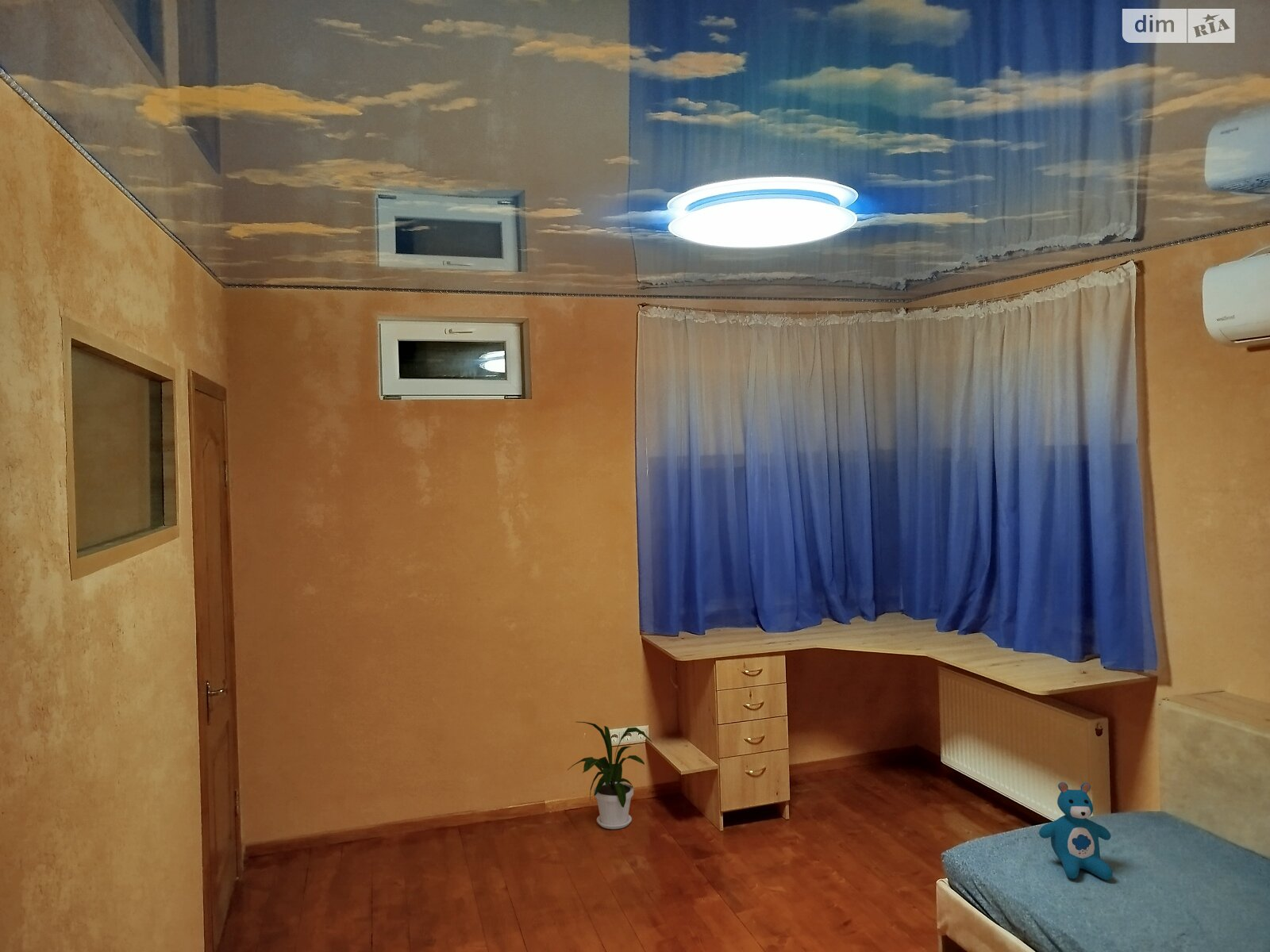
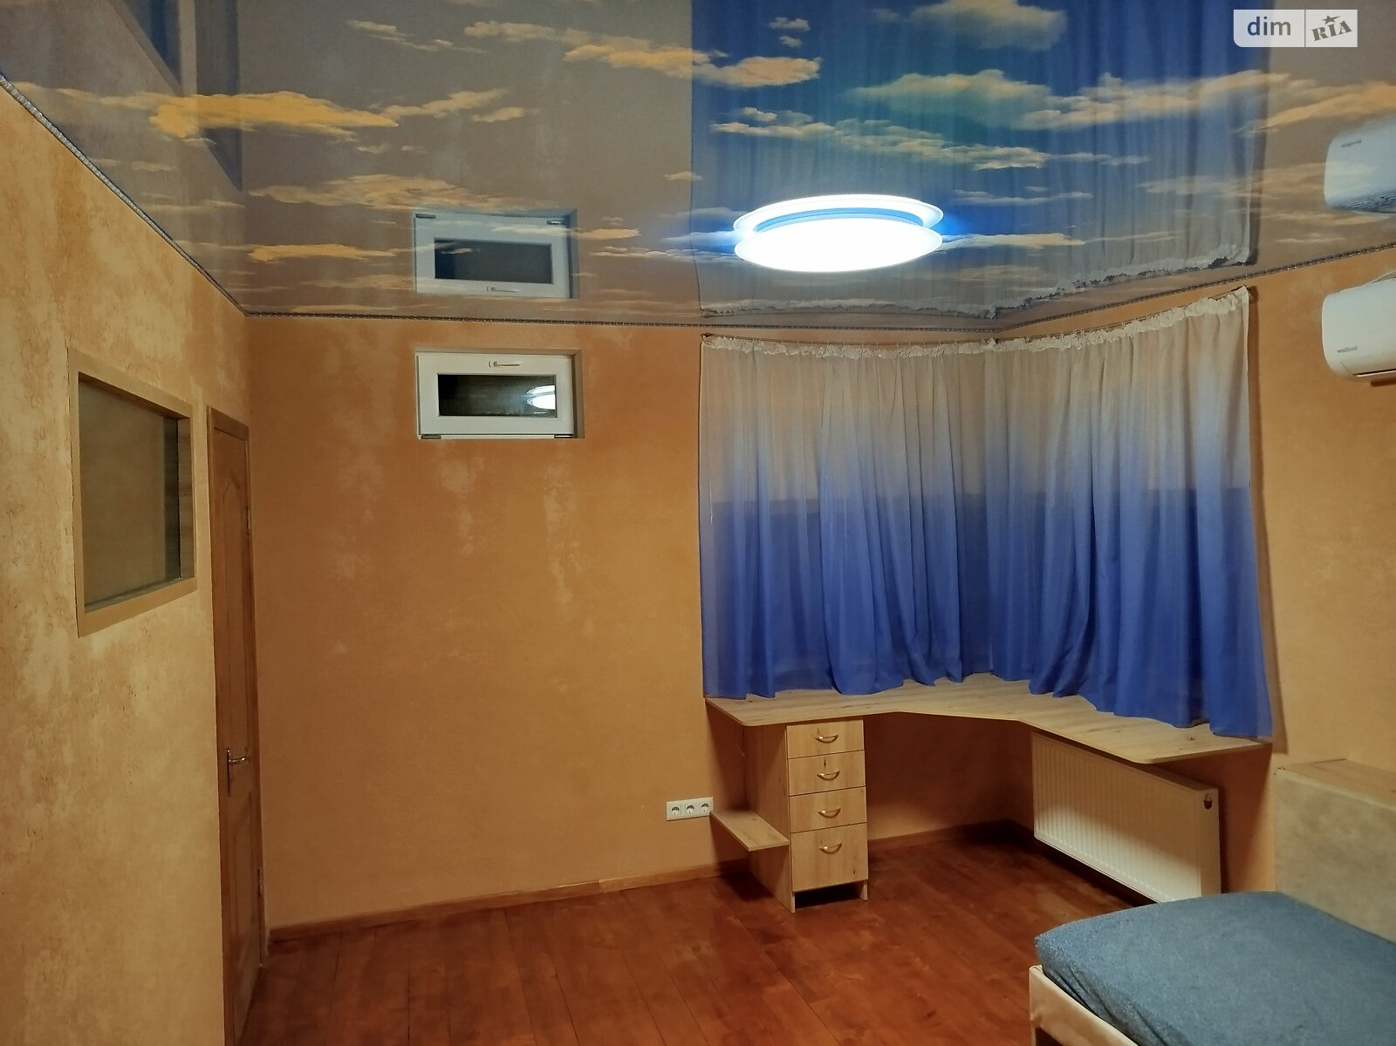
- teddy bear (1080, 828)
- house plant (610, 771)
